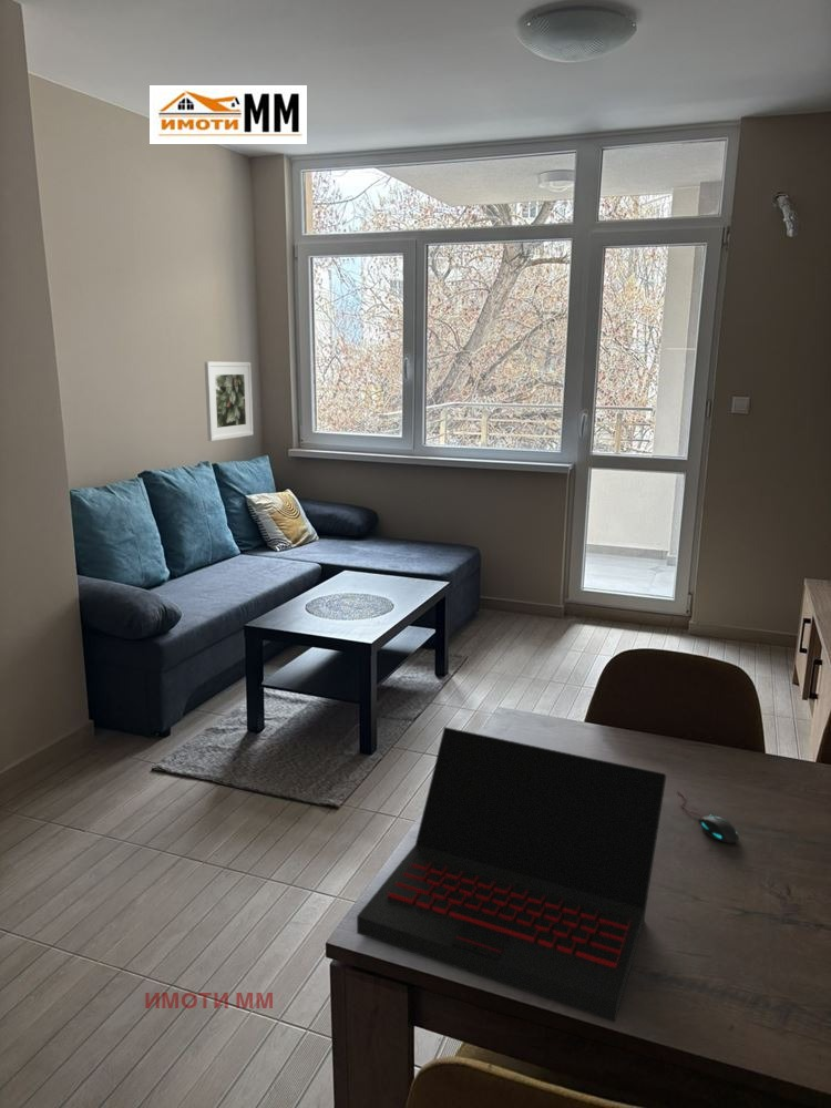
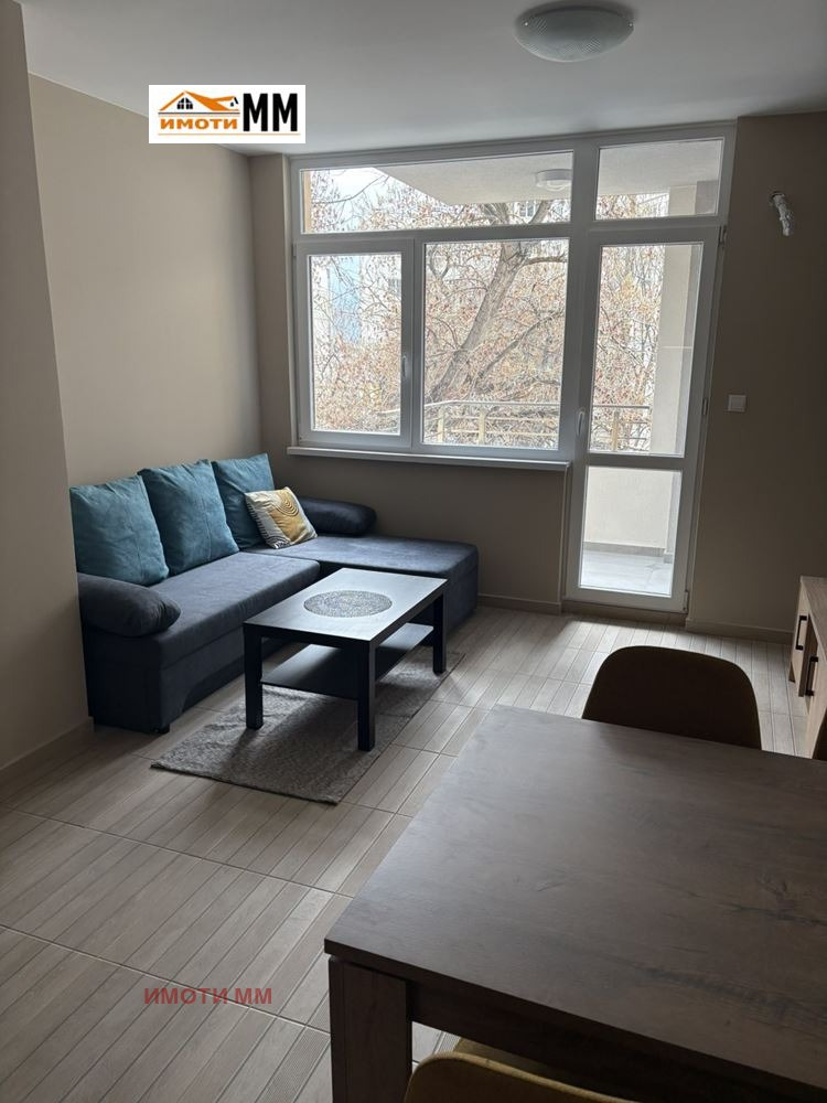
- laptop (517, 847)
- mouse (707, 815)
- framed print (229, 400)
